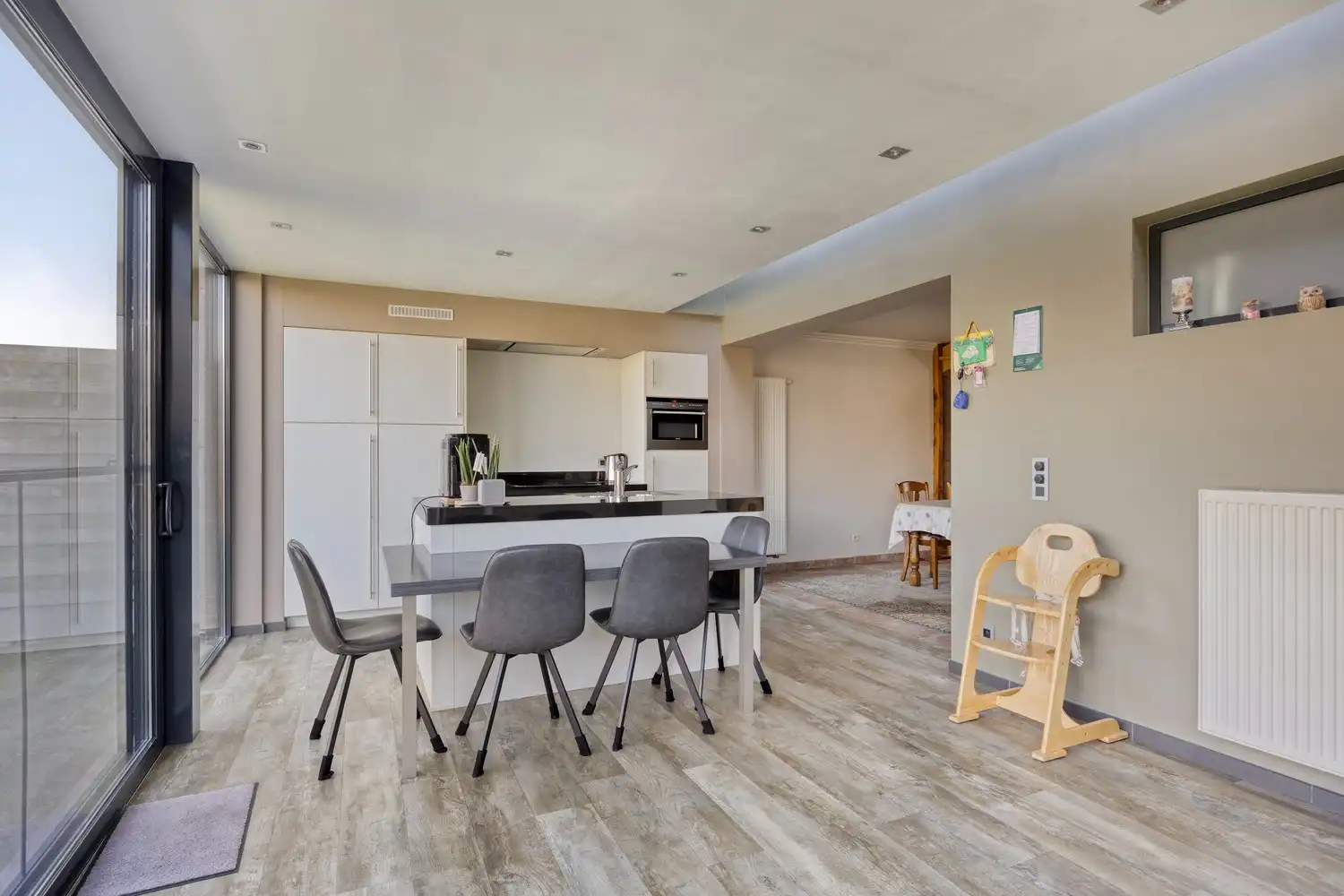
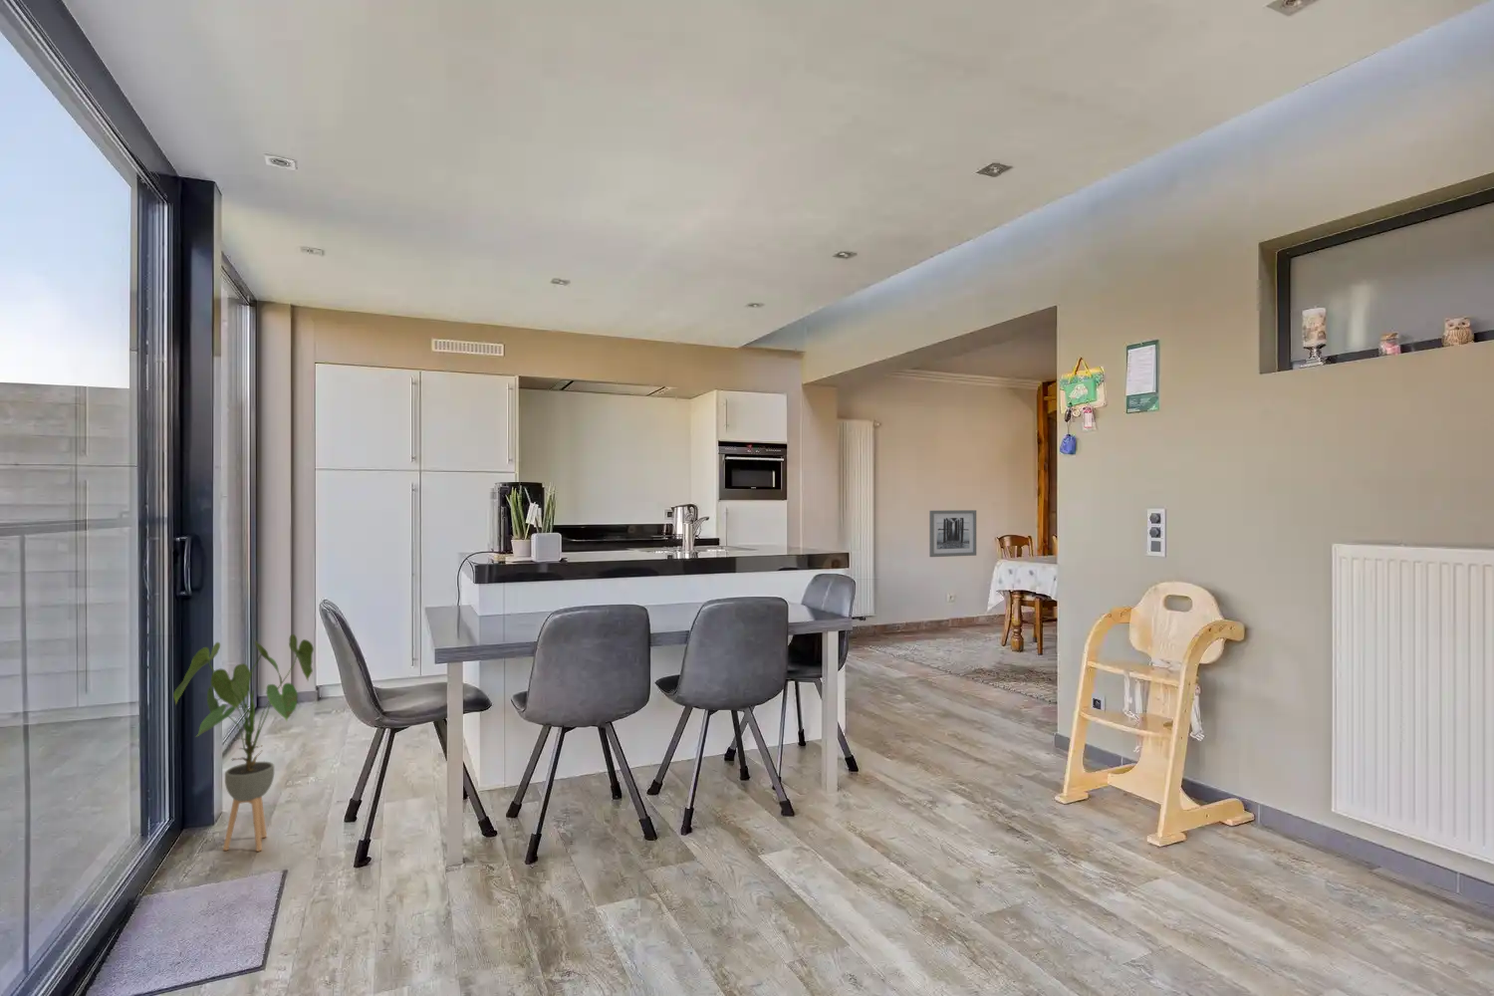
+ house plant (242, 740)
+ wall art (953, 532)
